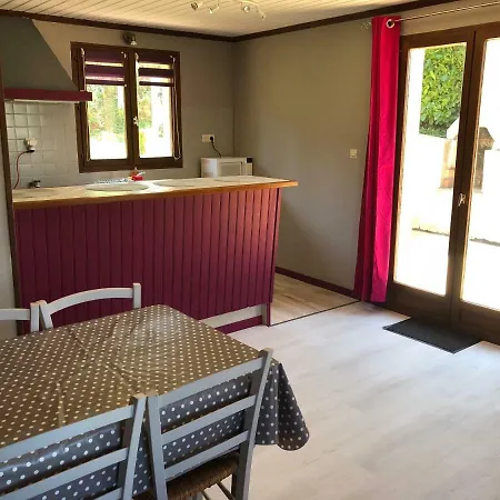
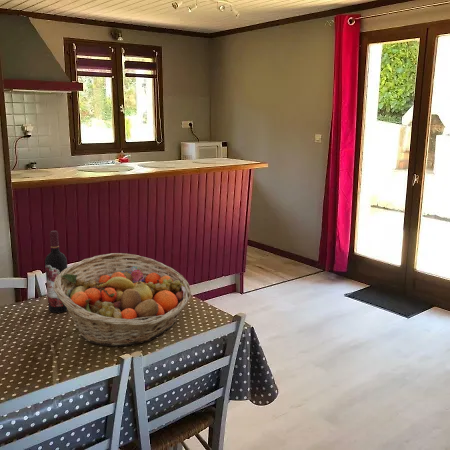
+ wine bottle (56, 270)
+ fruit basket (126, 295)
